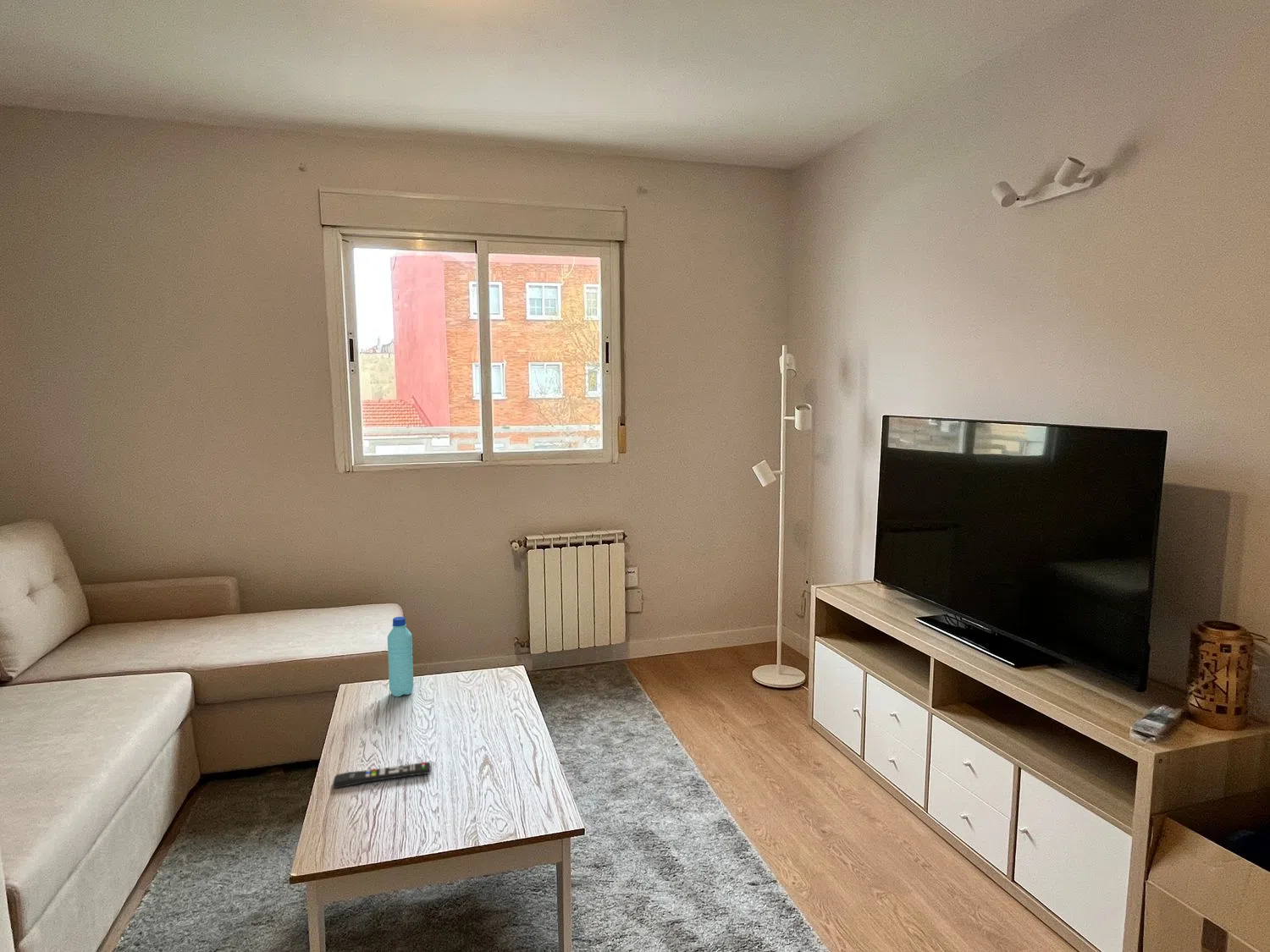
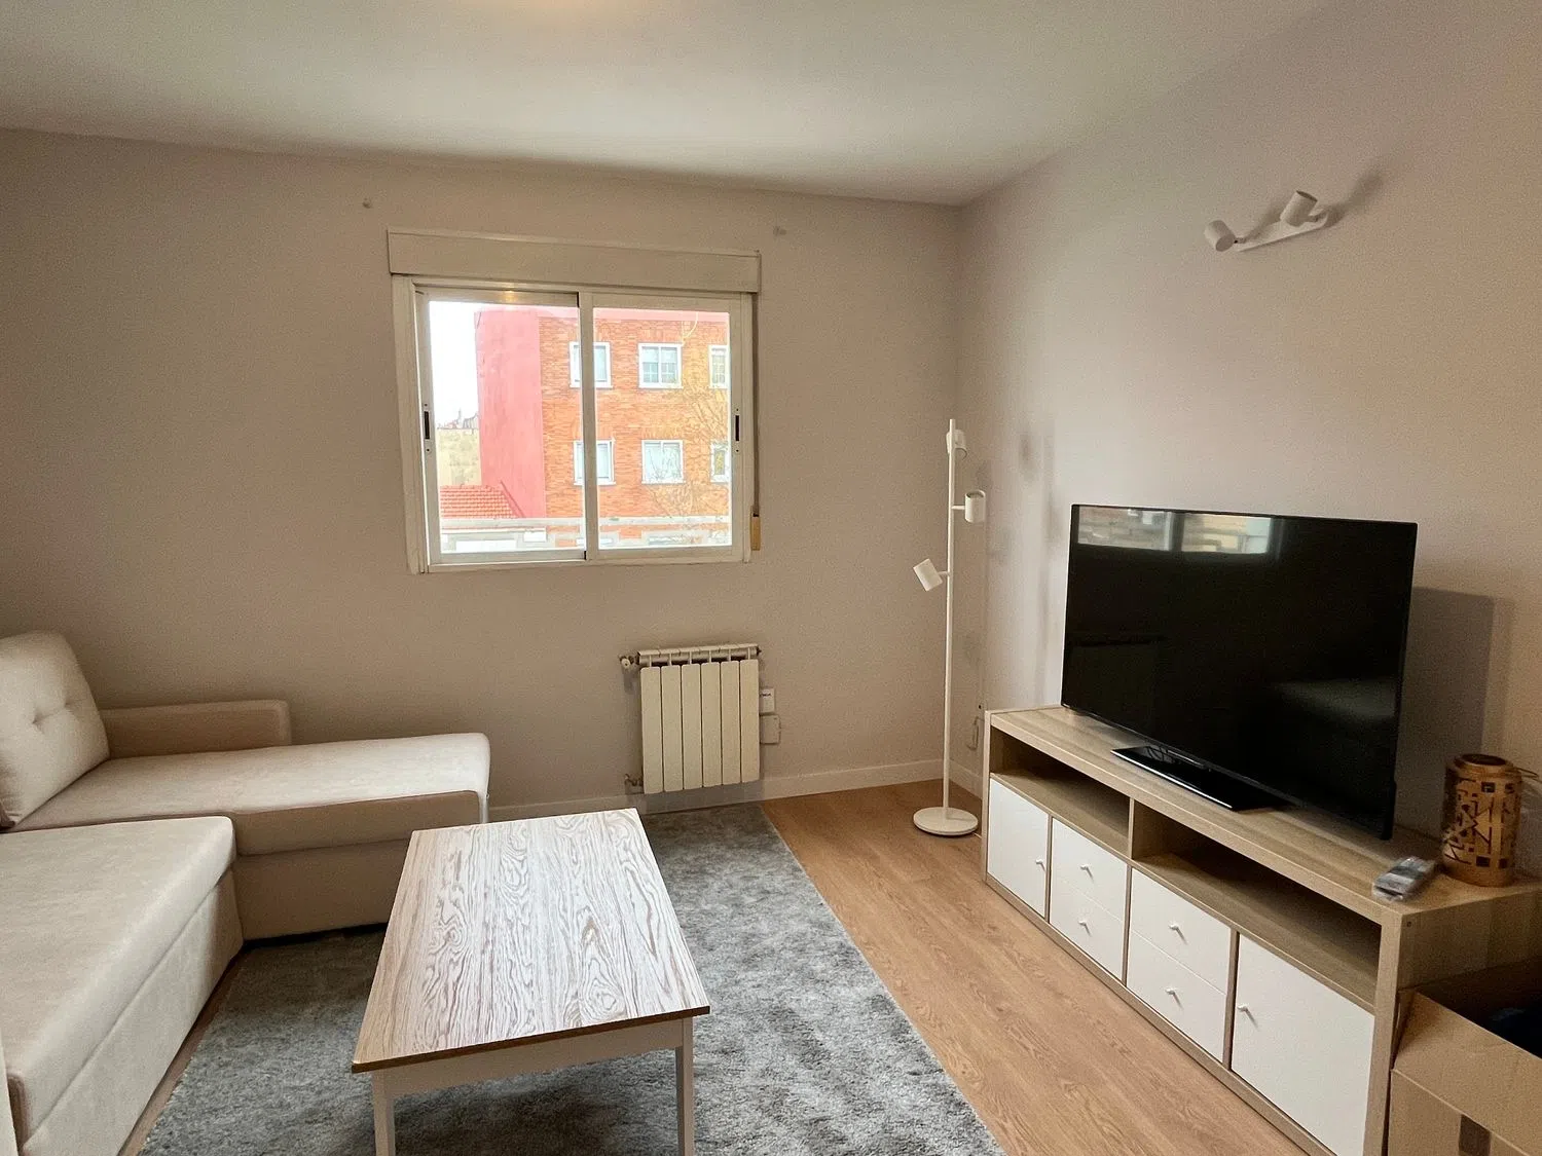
- water bottle (400, 655)
- remote control (383, 774)
